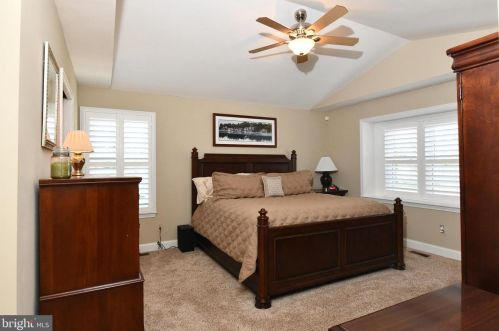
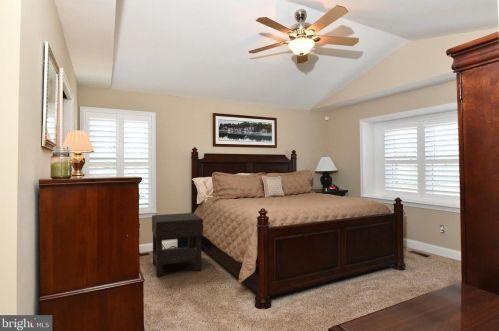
+ nightstand (176, 238)
